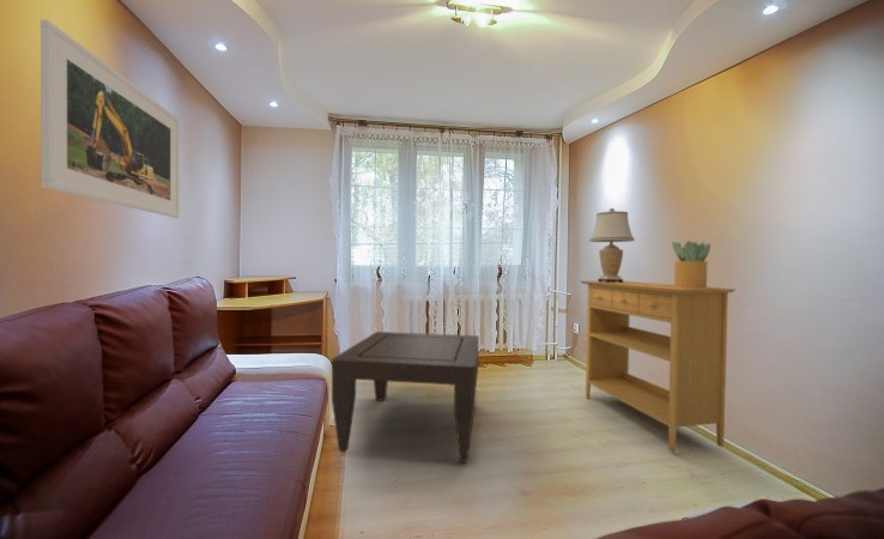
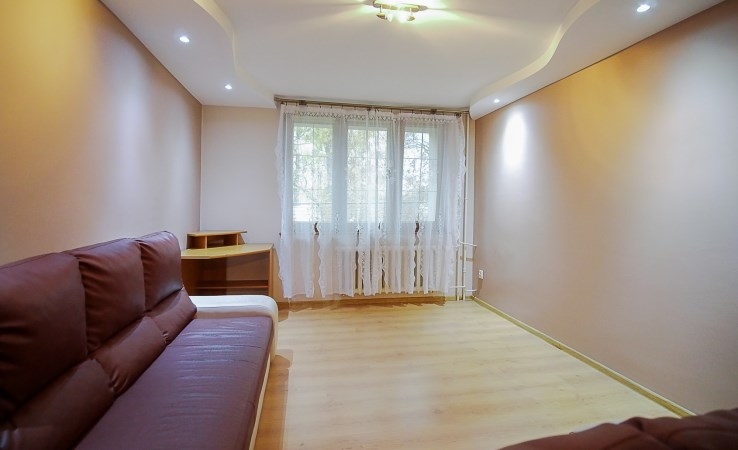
- potted plant (688, 264)
- table lamp (611, 244)
- console table (643, 352)
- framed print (127, 144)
- coffee table (414, 382)
